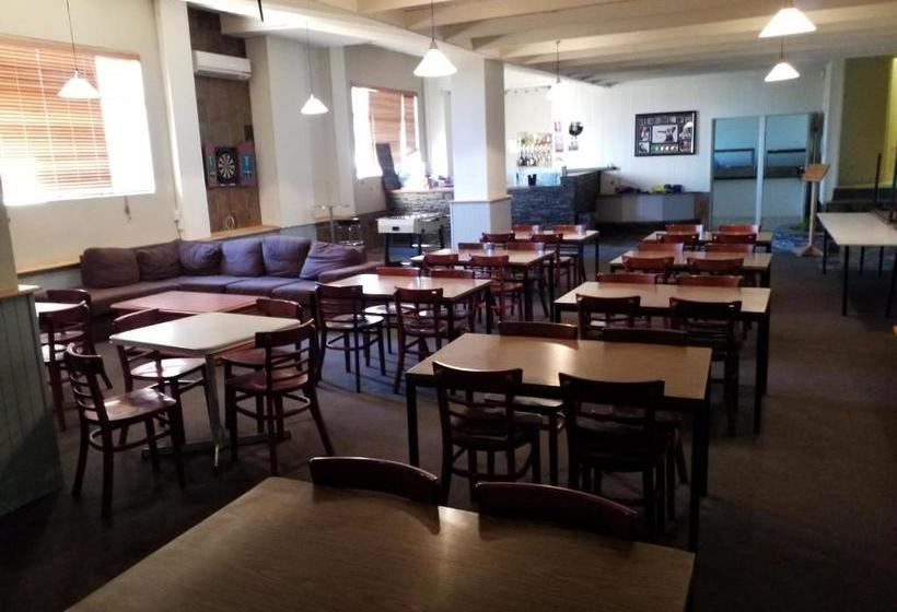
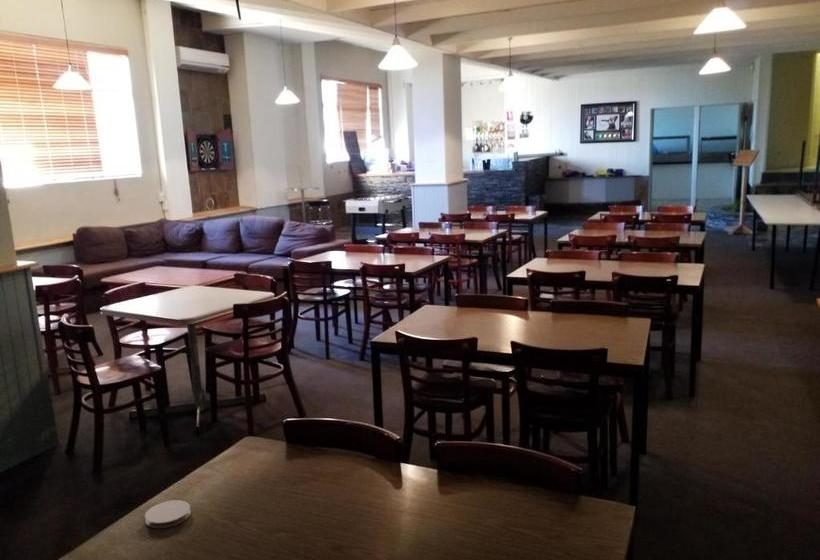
+ coaster (168, 513)
